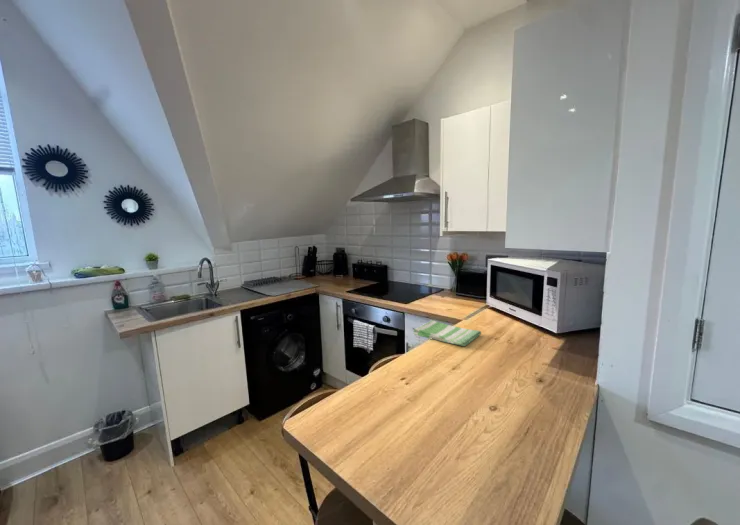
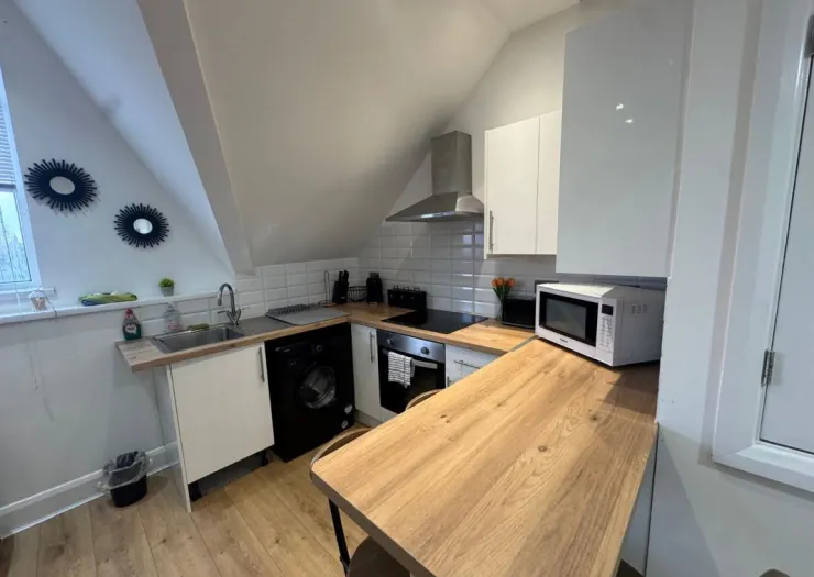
- dish towel (446, 331)
